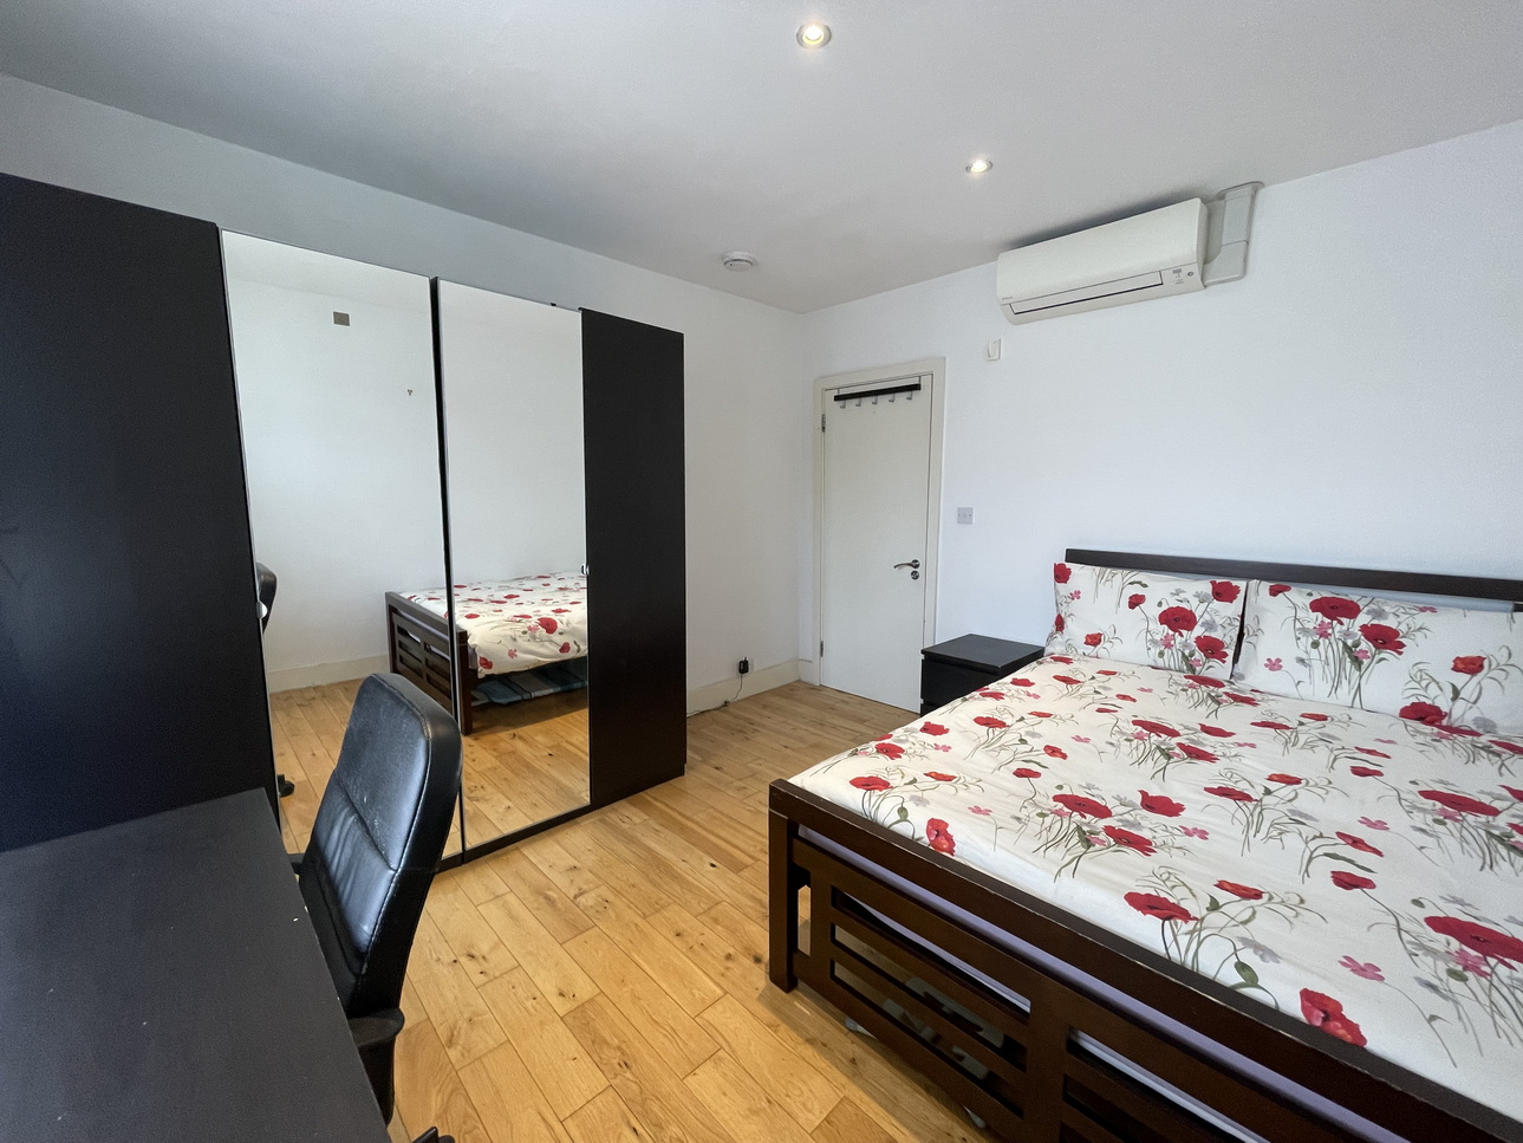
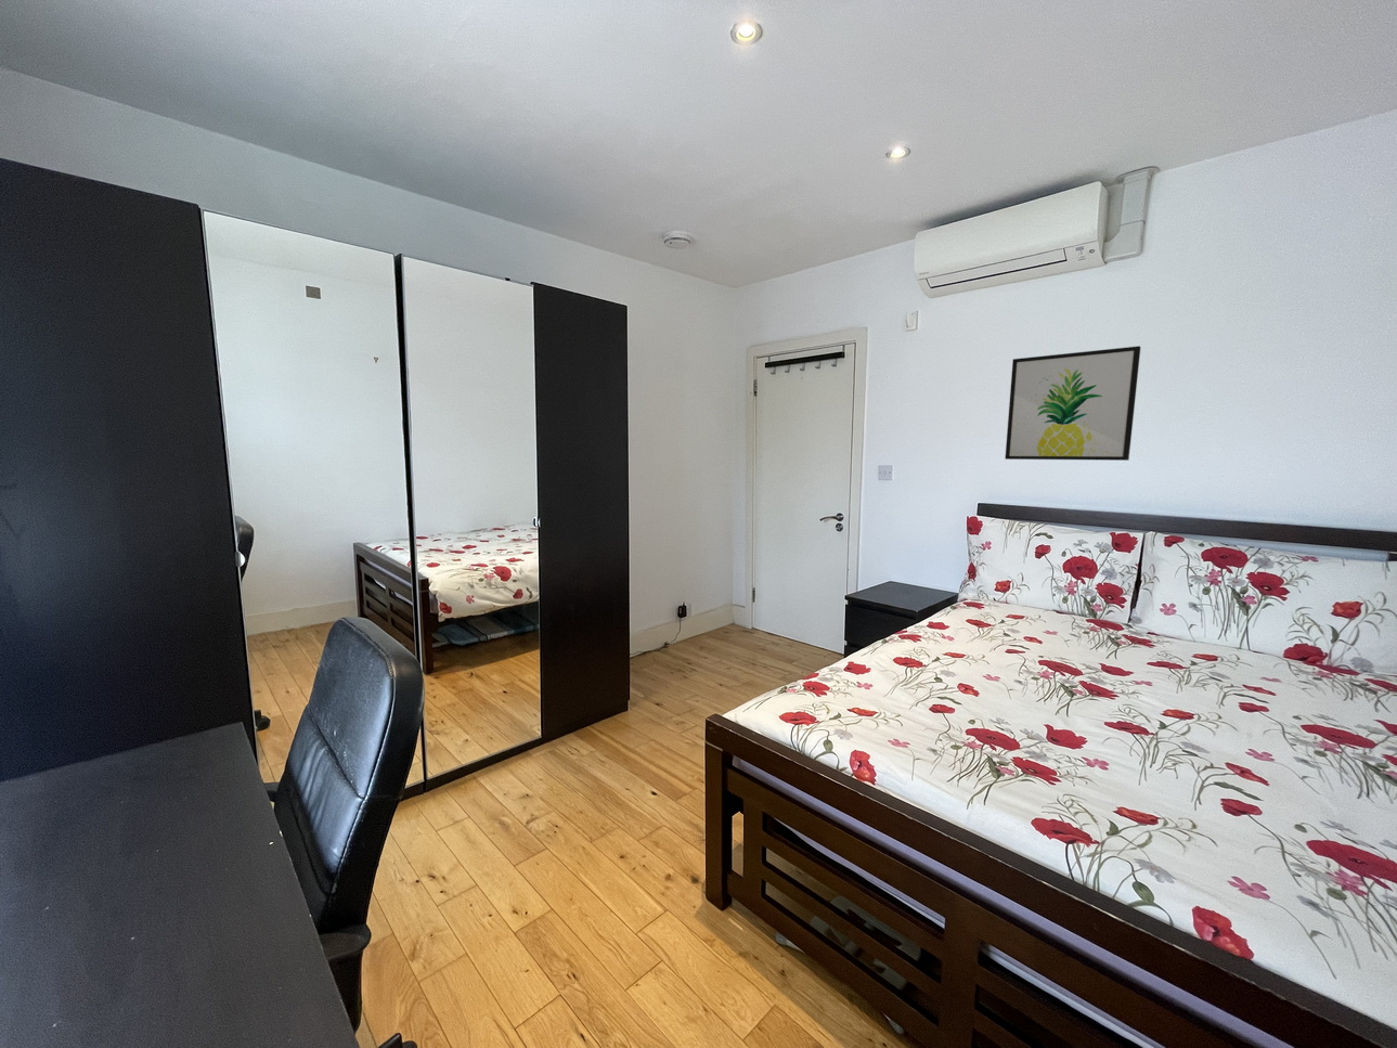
+ wall art (1068, 406)
